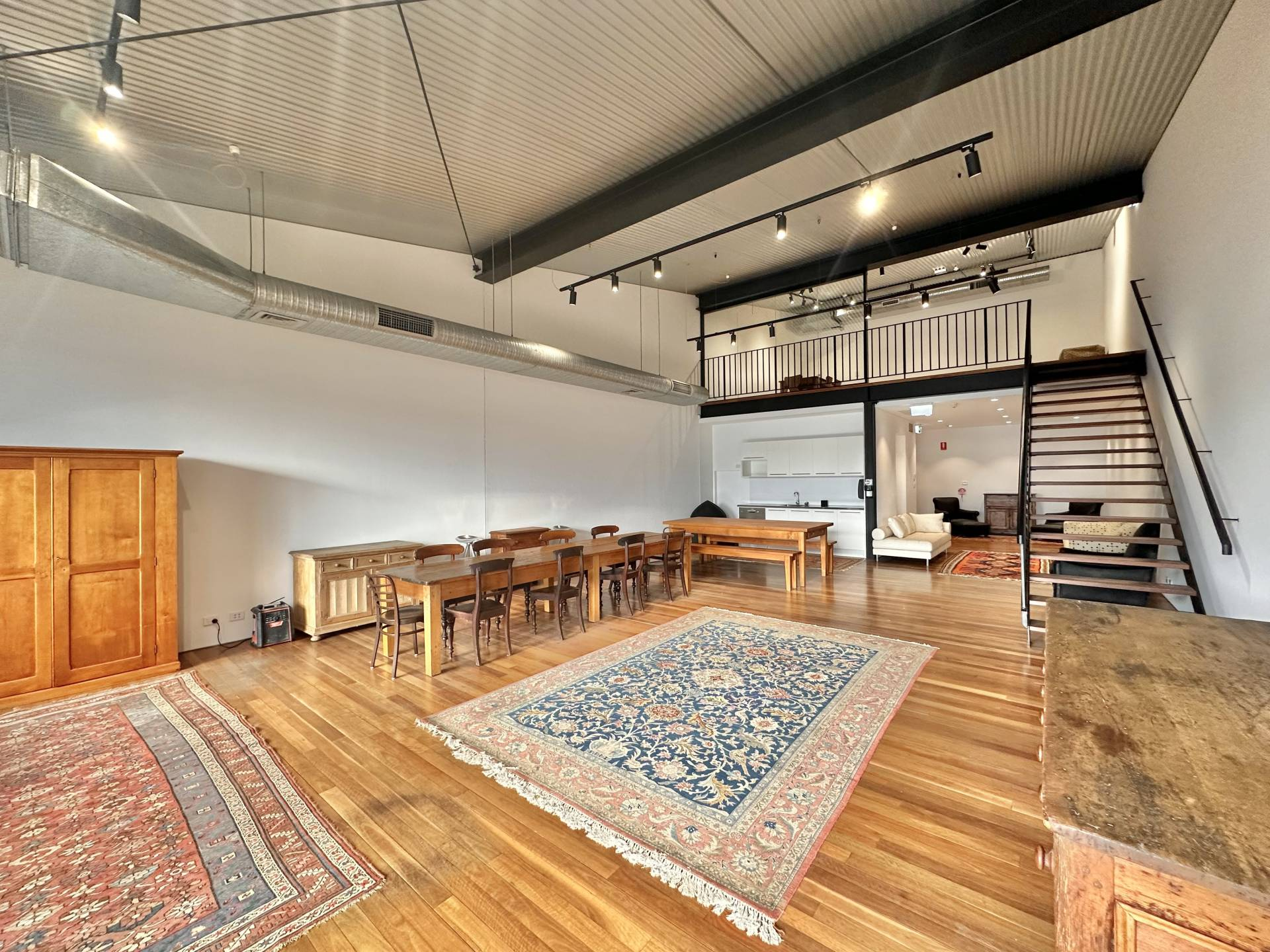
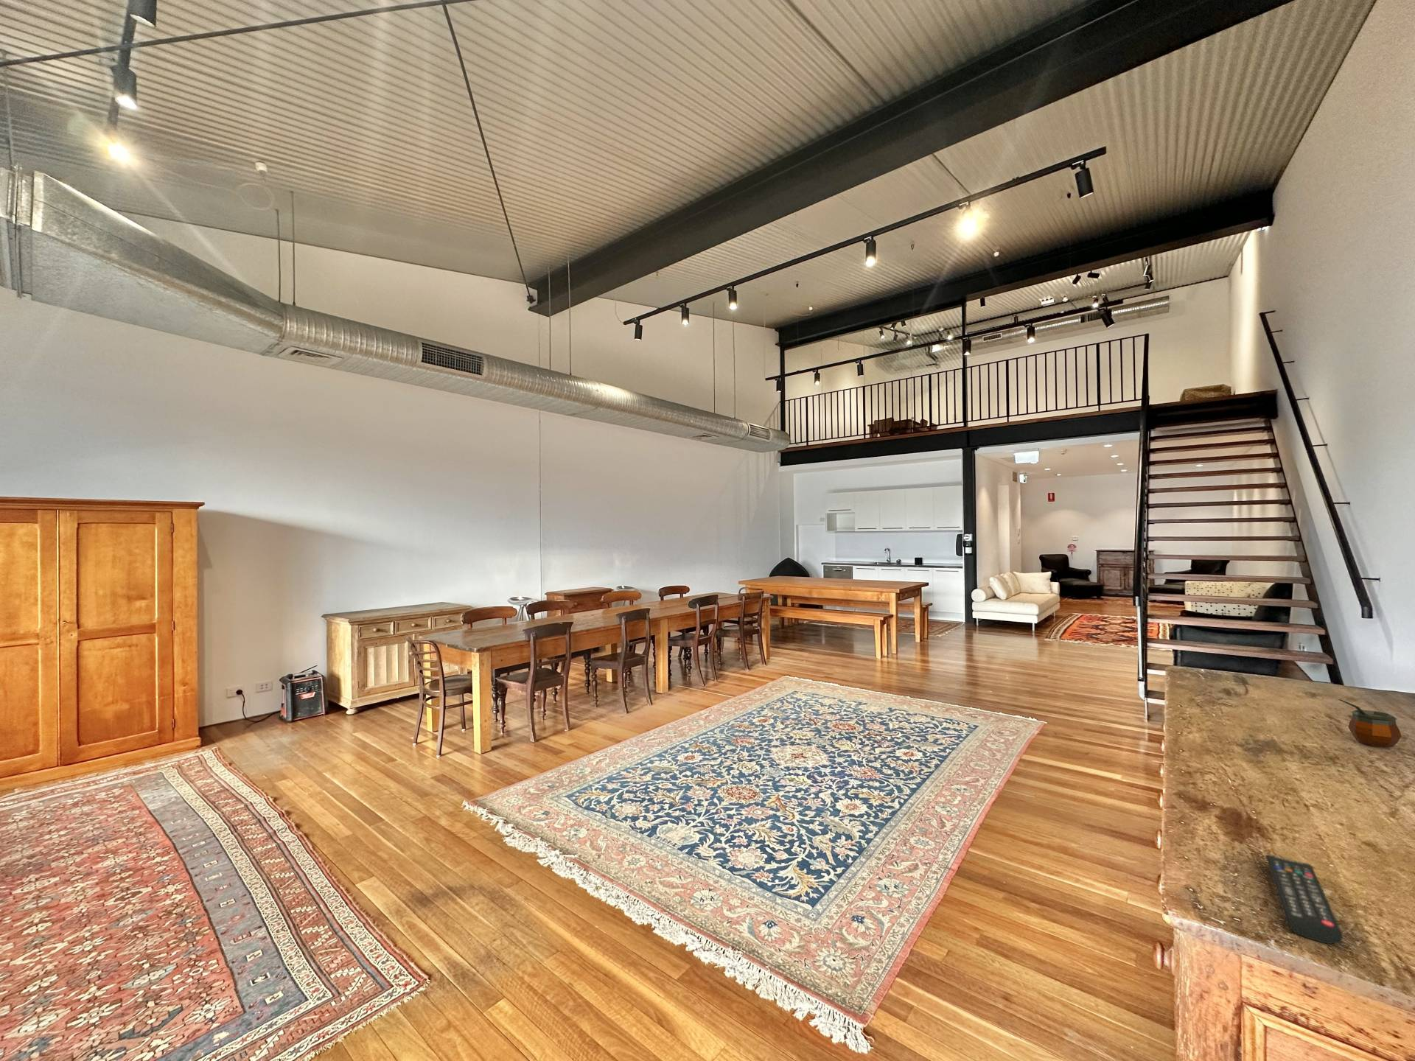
+ remote control (1299, 894)
+ gourd (1367, 722)
